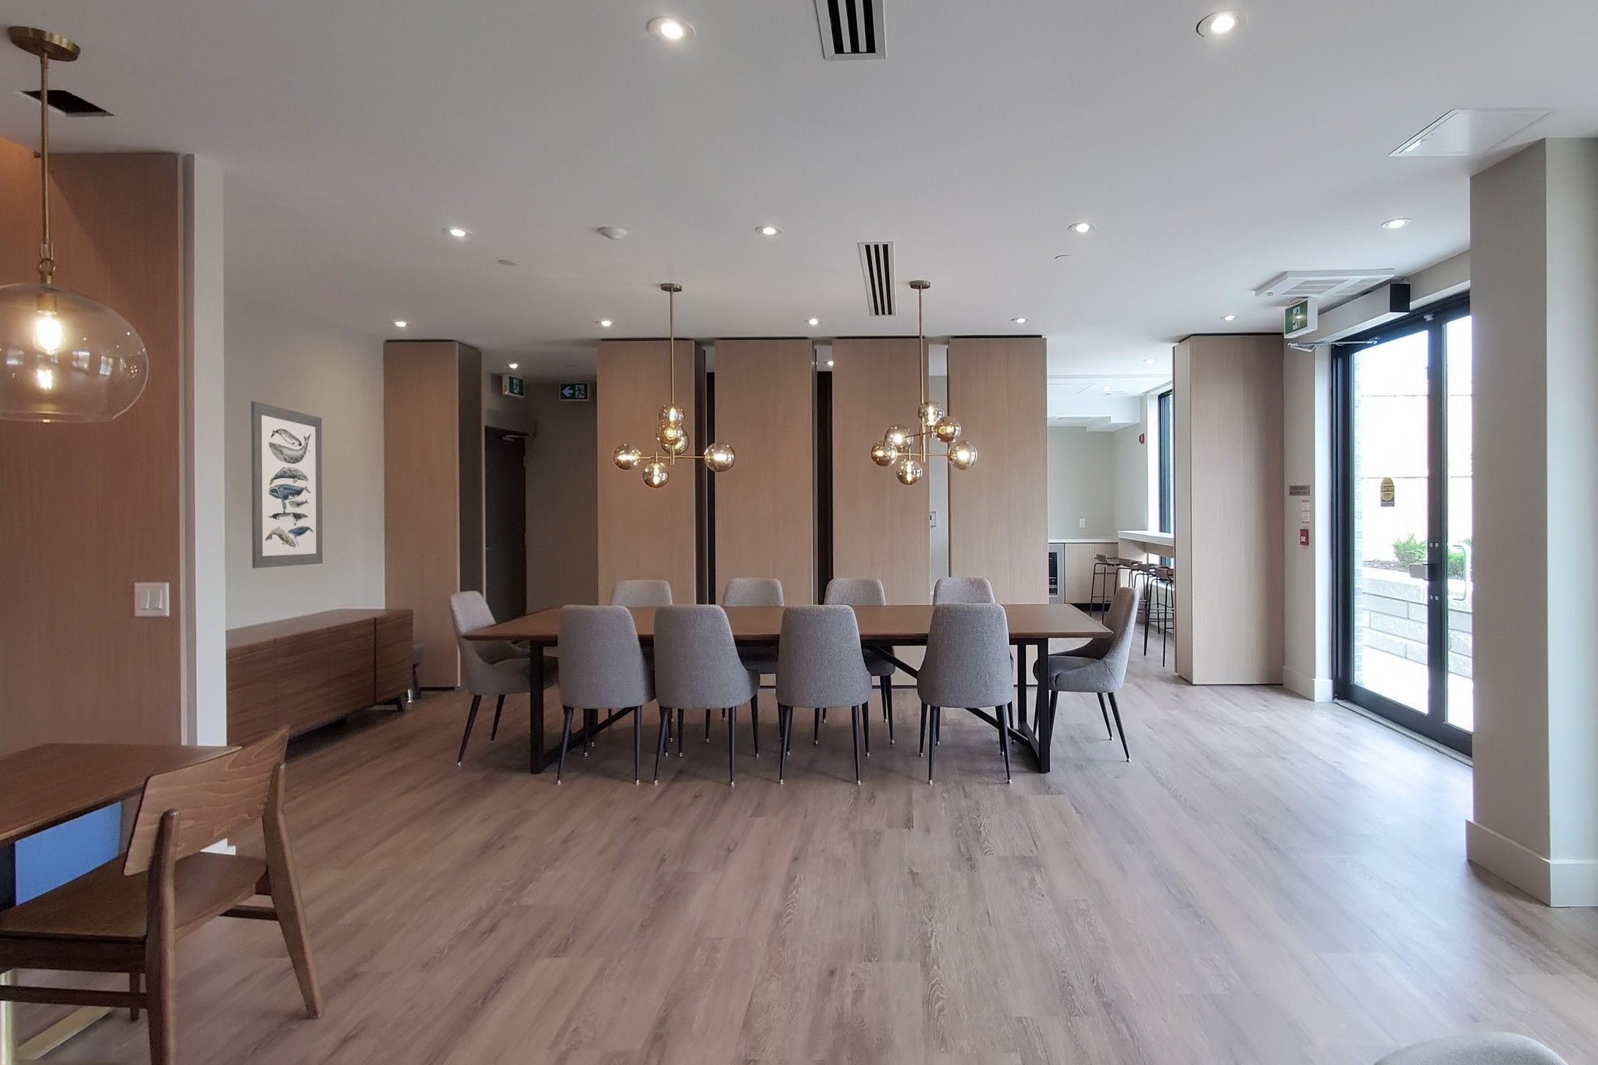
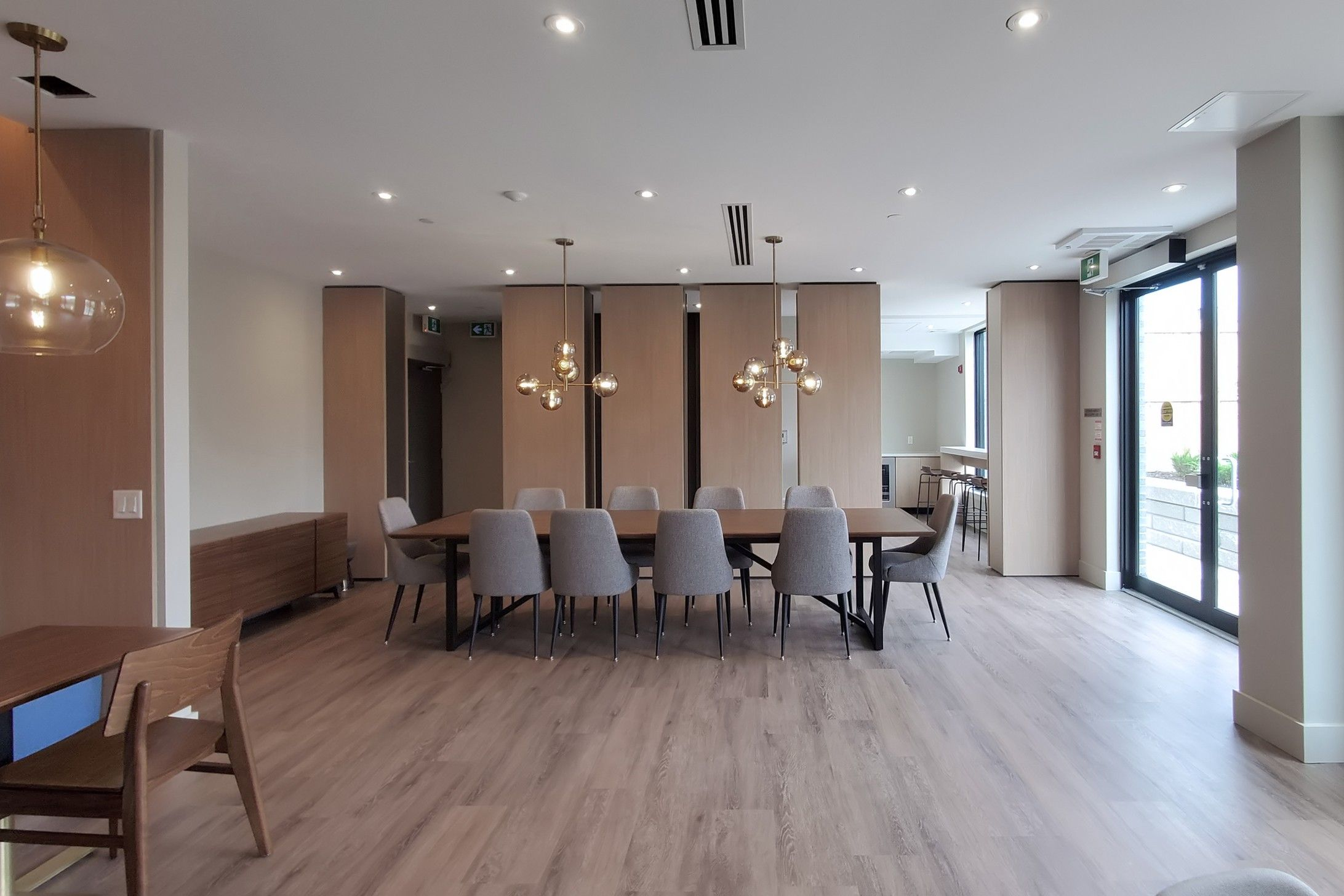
- wall art (289, 487)
